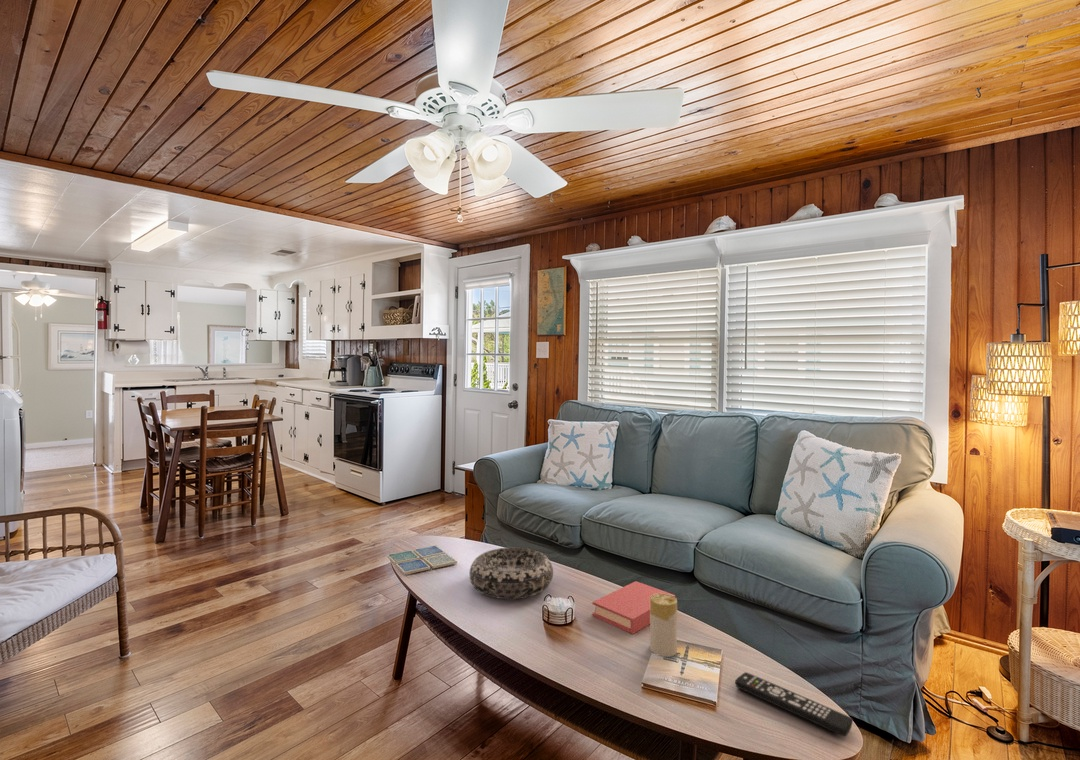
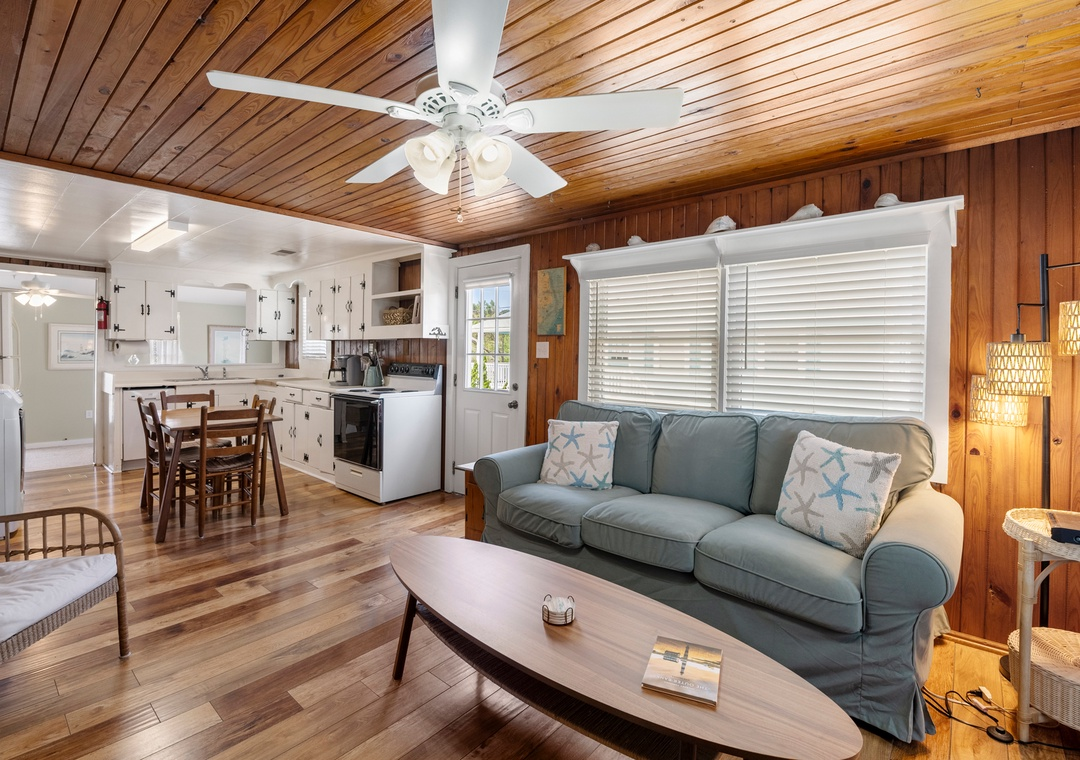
- candle (663, 624)
- drink coaster (421, 559)
- book (634, 605)
- decorative bowl (511, 572)
- remote control (790, 702)
